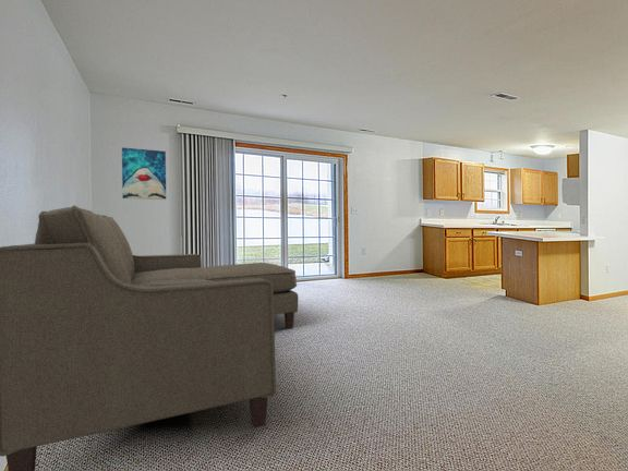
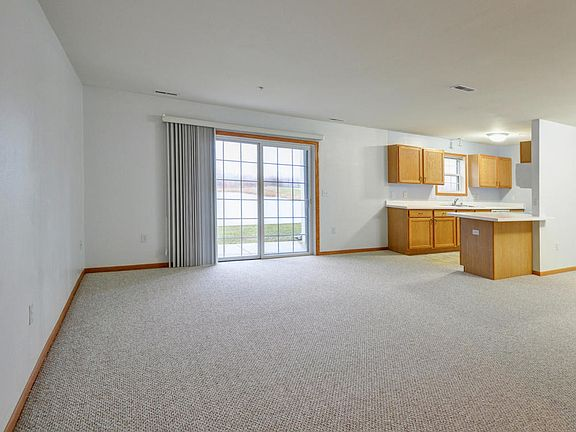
- sofa (207, 285)
- wall art (144, 173)
